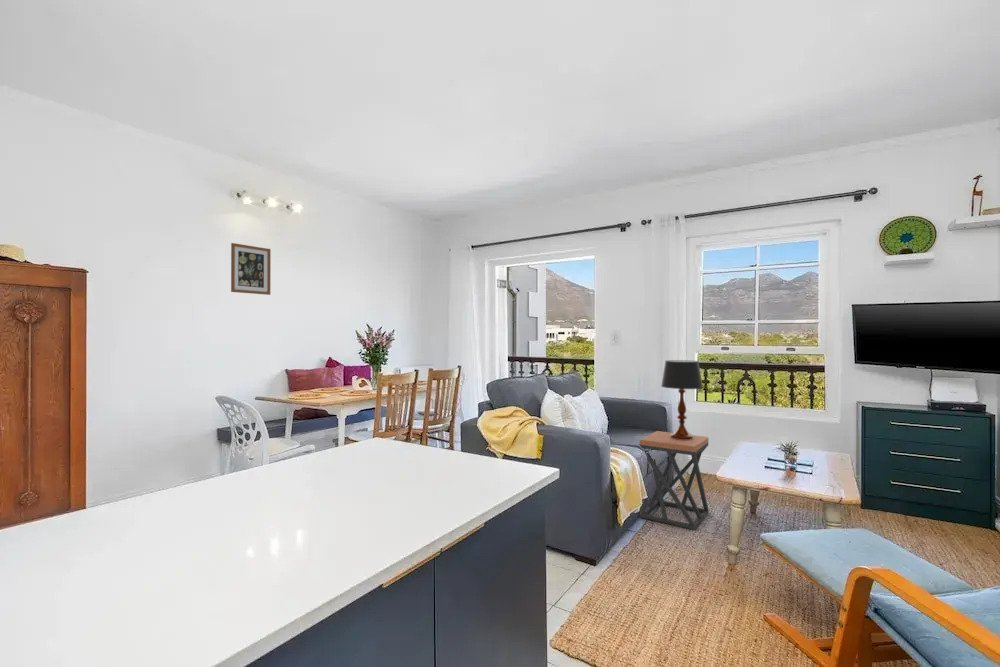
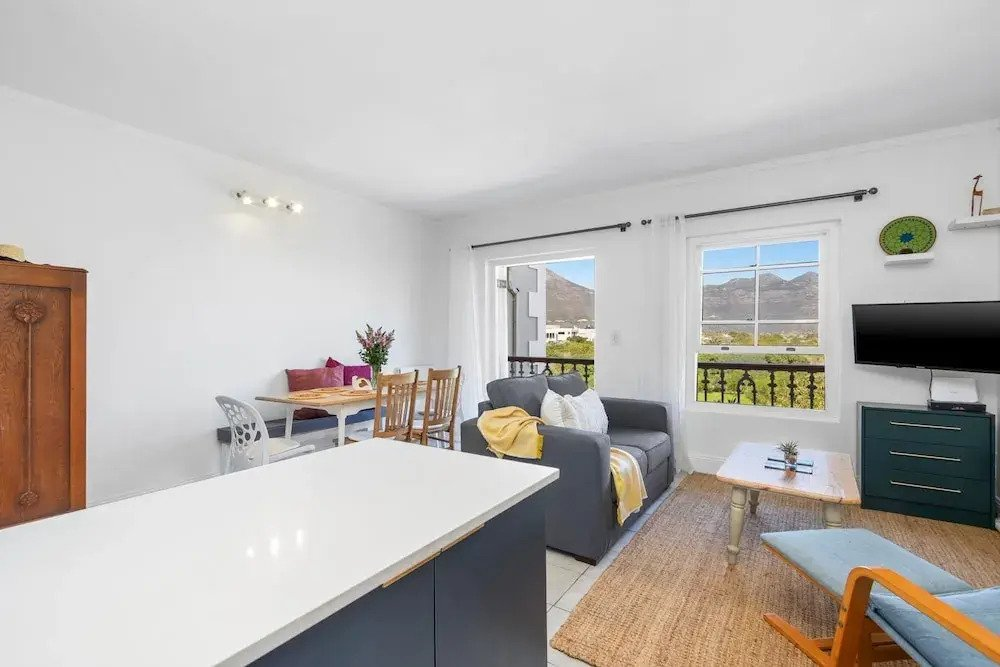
- table lamp (681, 399)
- wall art (251, 269)
- stool (675, 477)
